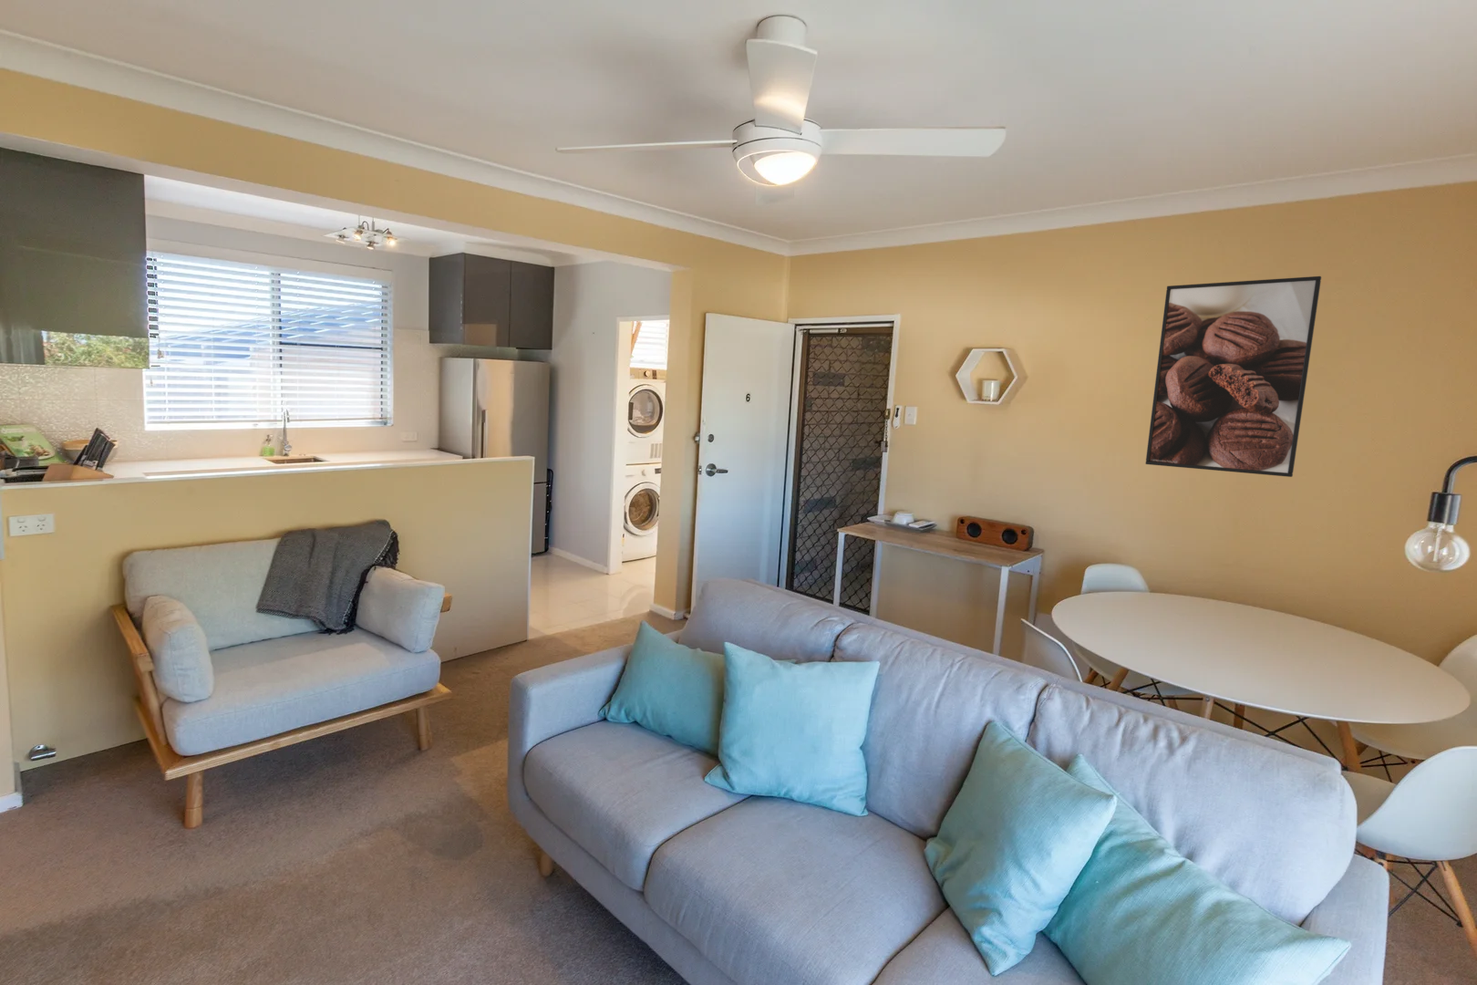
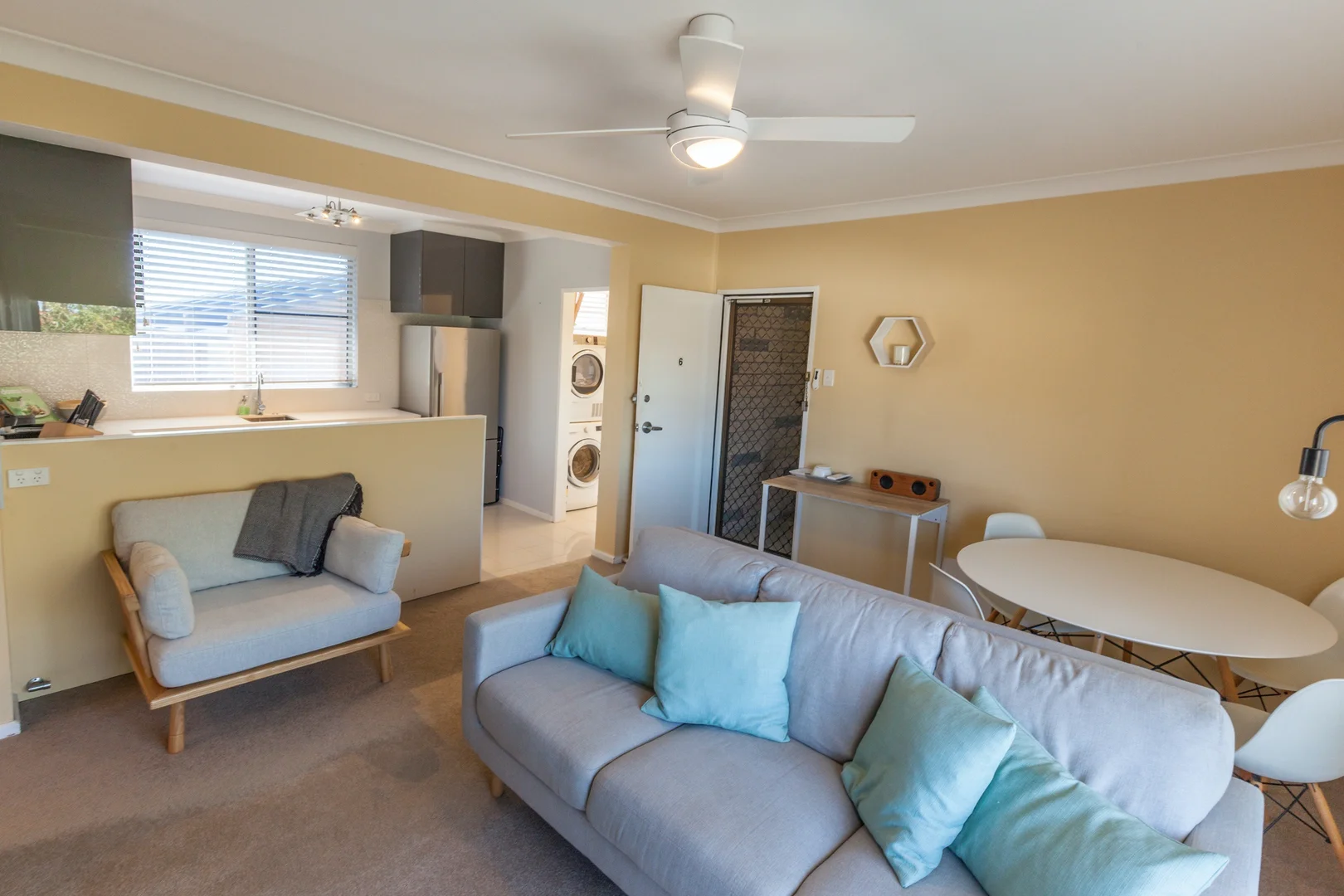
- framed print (1226, 377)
